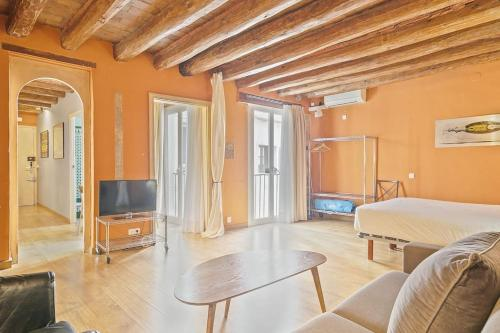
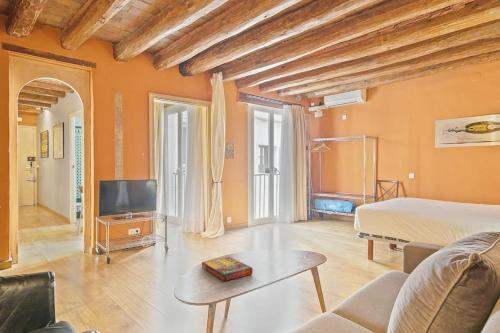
+ game compilation box (226, 267)
